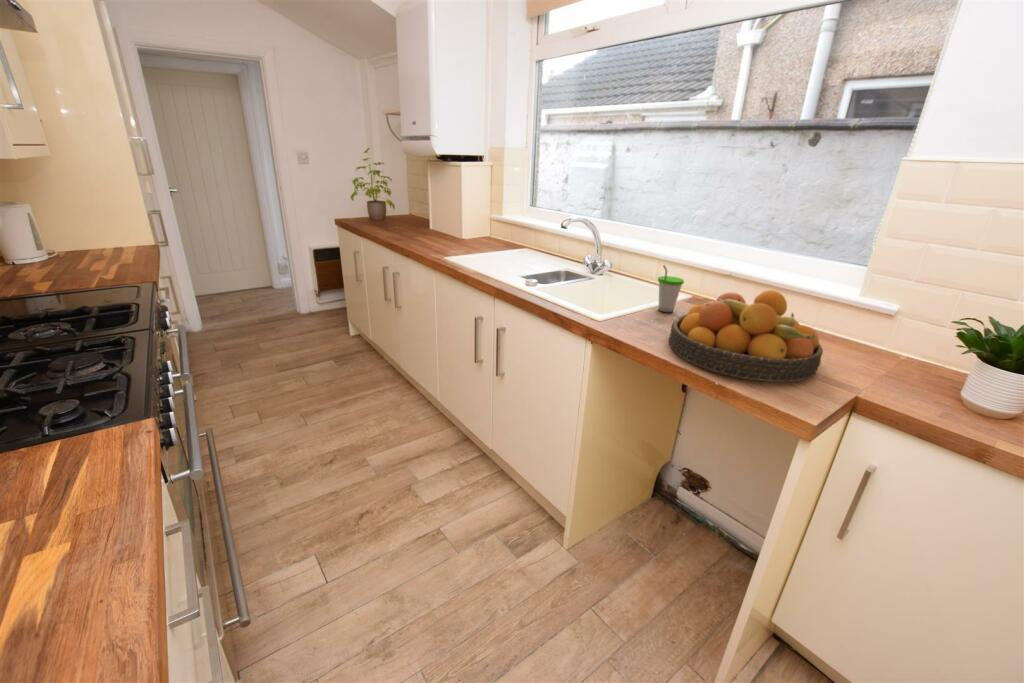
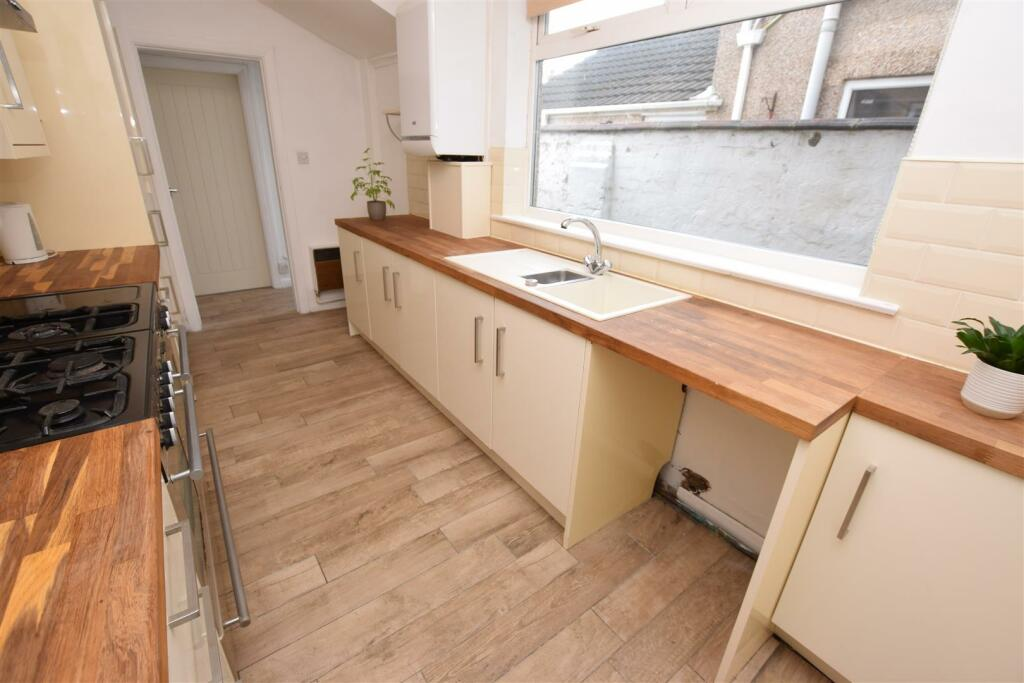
- cup (669, 287)
- fruit bowl (745, 324)
